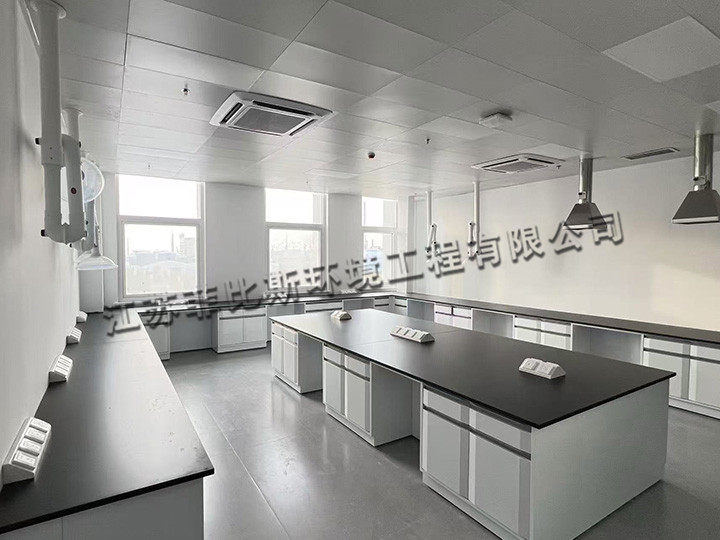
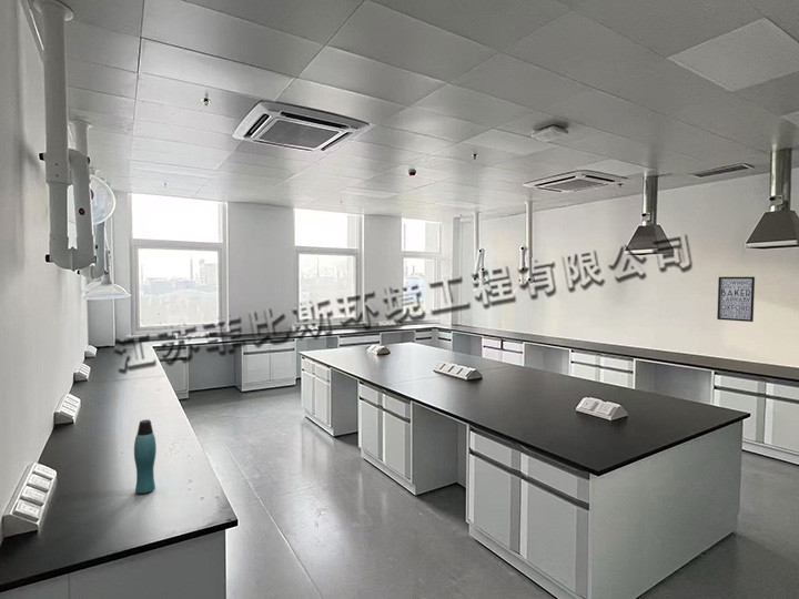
+ bottle (144, 455)
+ wall art (735, 298)
